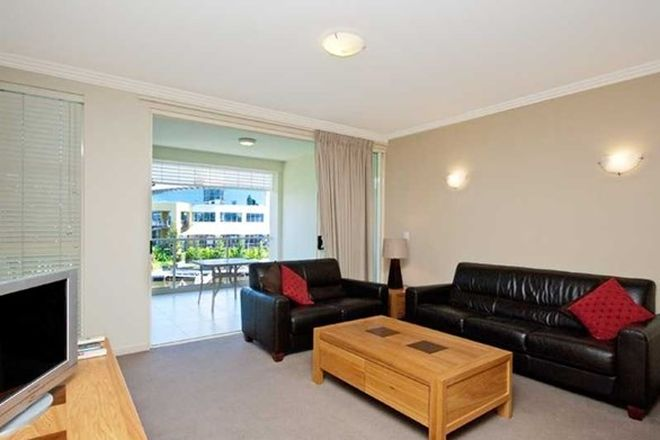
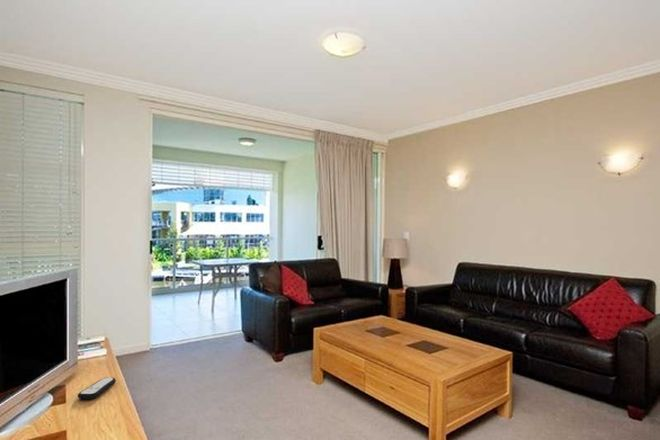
+ remote control (98, 387)
